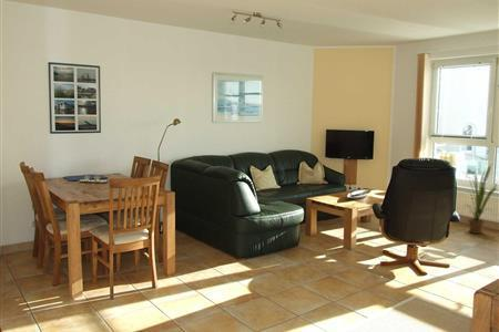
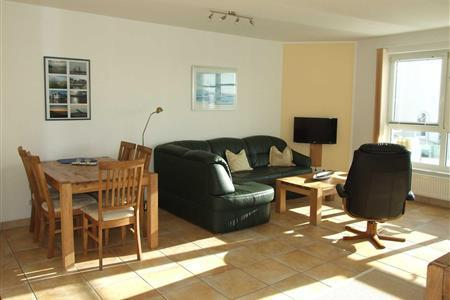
- house plant (478, 198)
